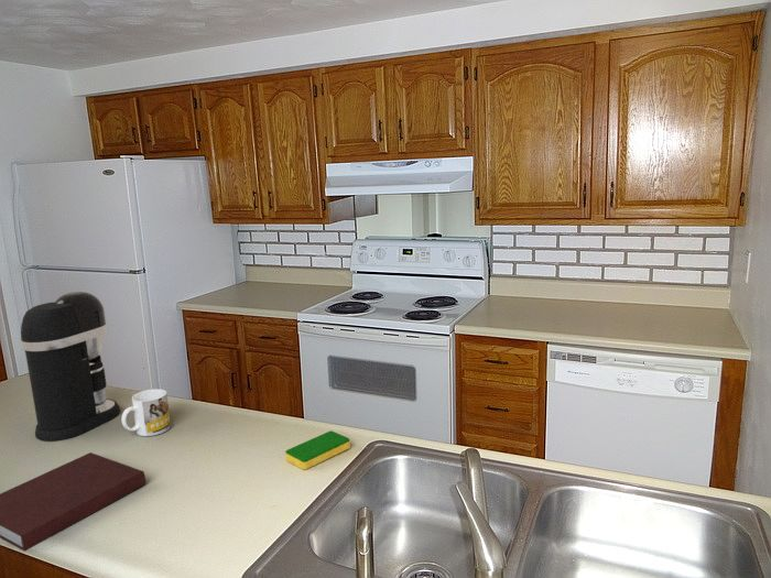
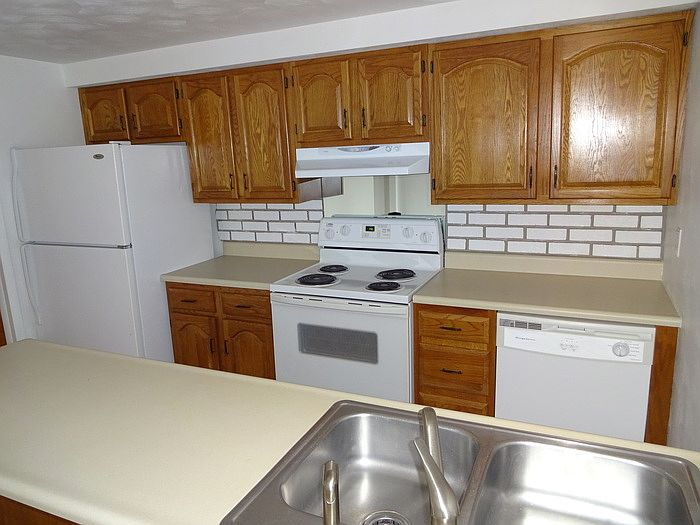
- dish sponge (318, 449)
- notebook (62, 495)
- coffee maker (69, 360)
- mug (144, 414)
